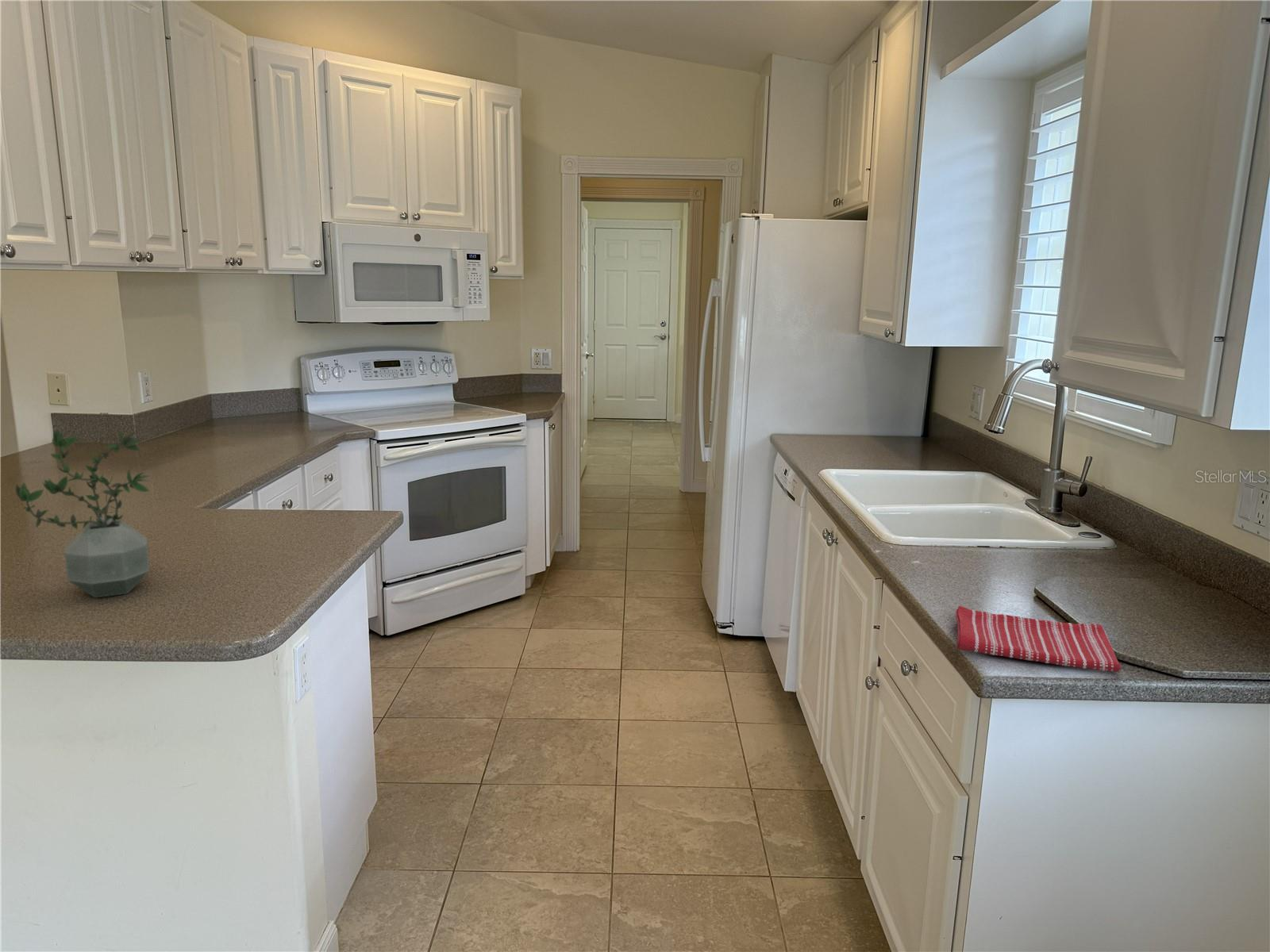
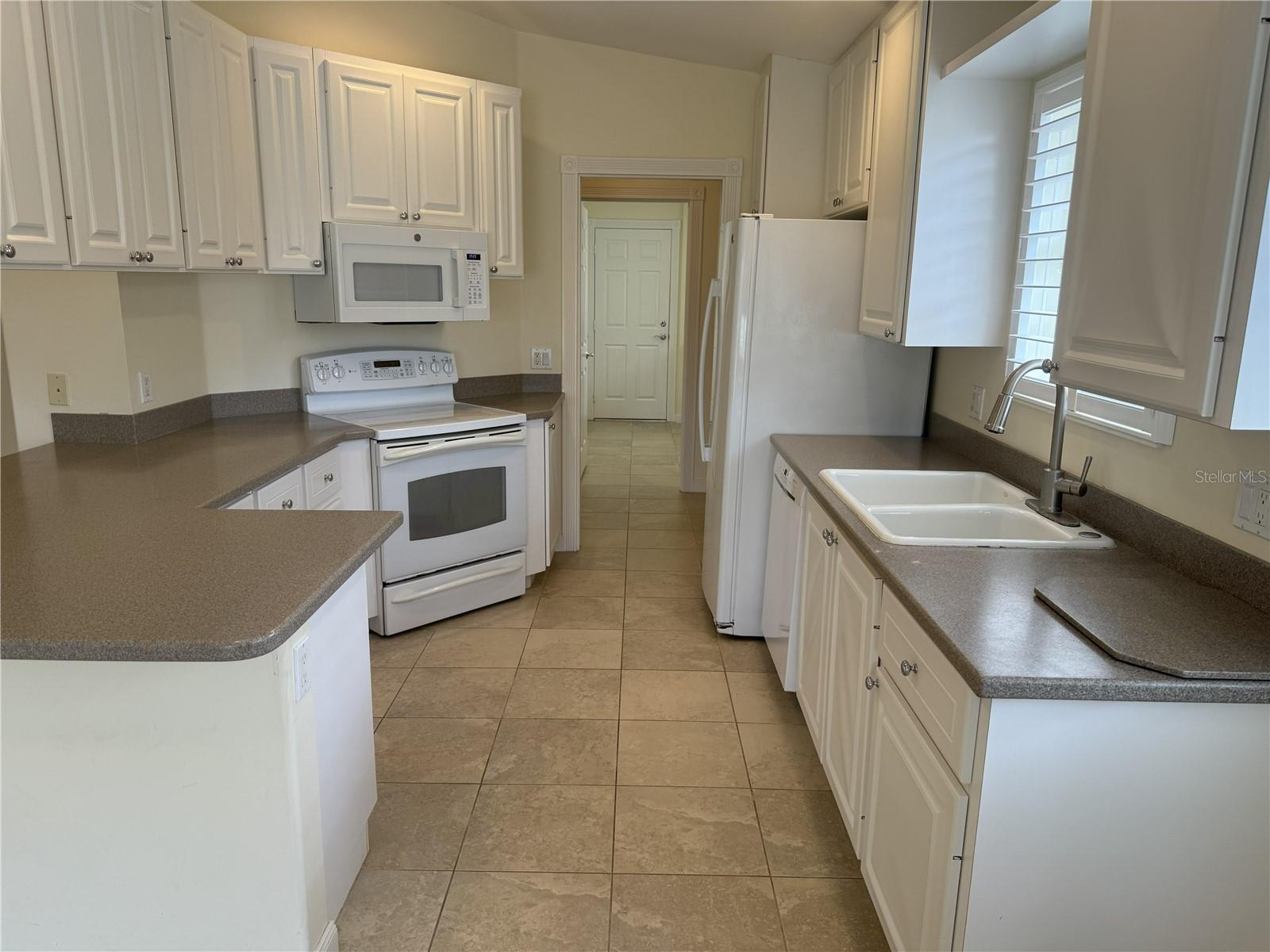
- potted plant (89, 508)
- dish towel (1031, 637)
